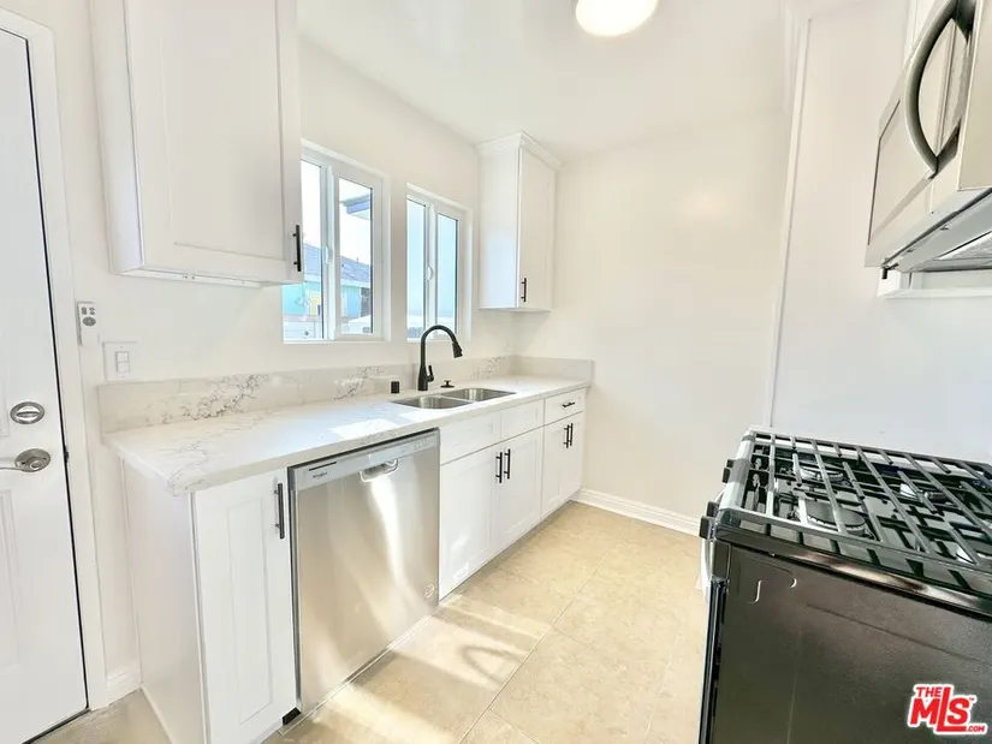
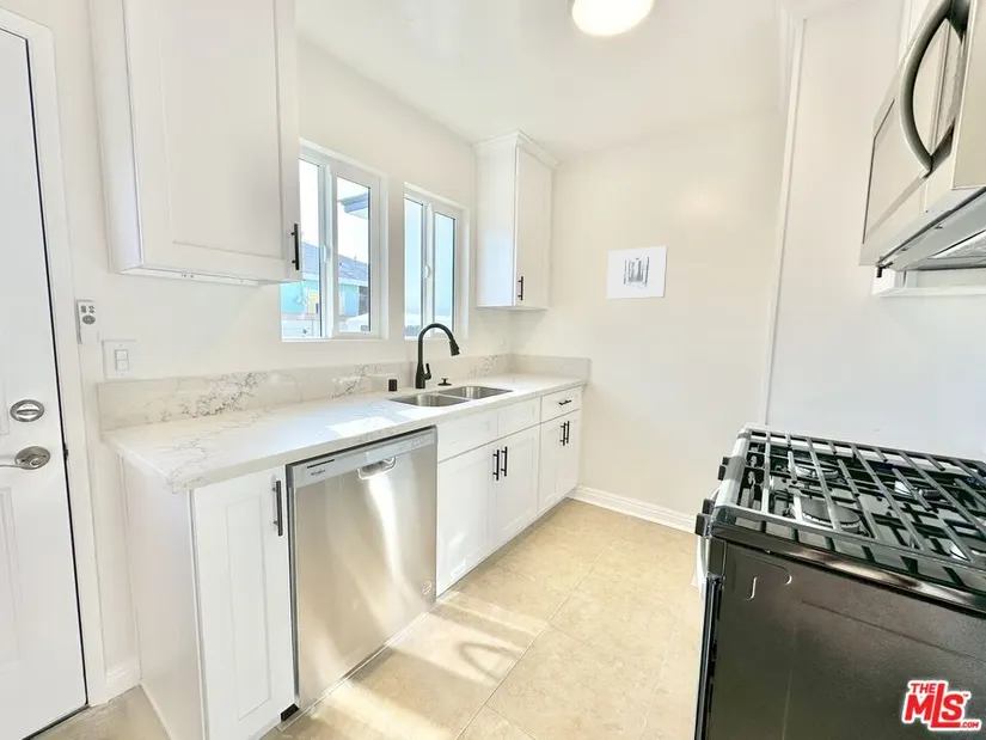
+ wall art (636, 274)
